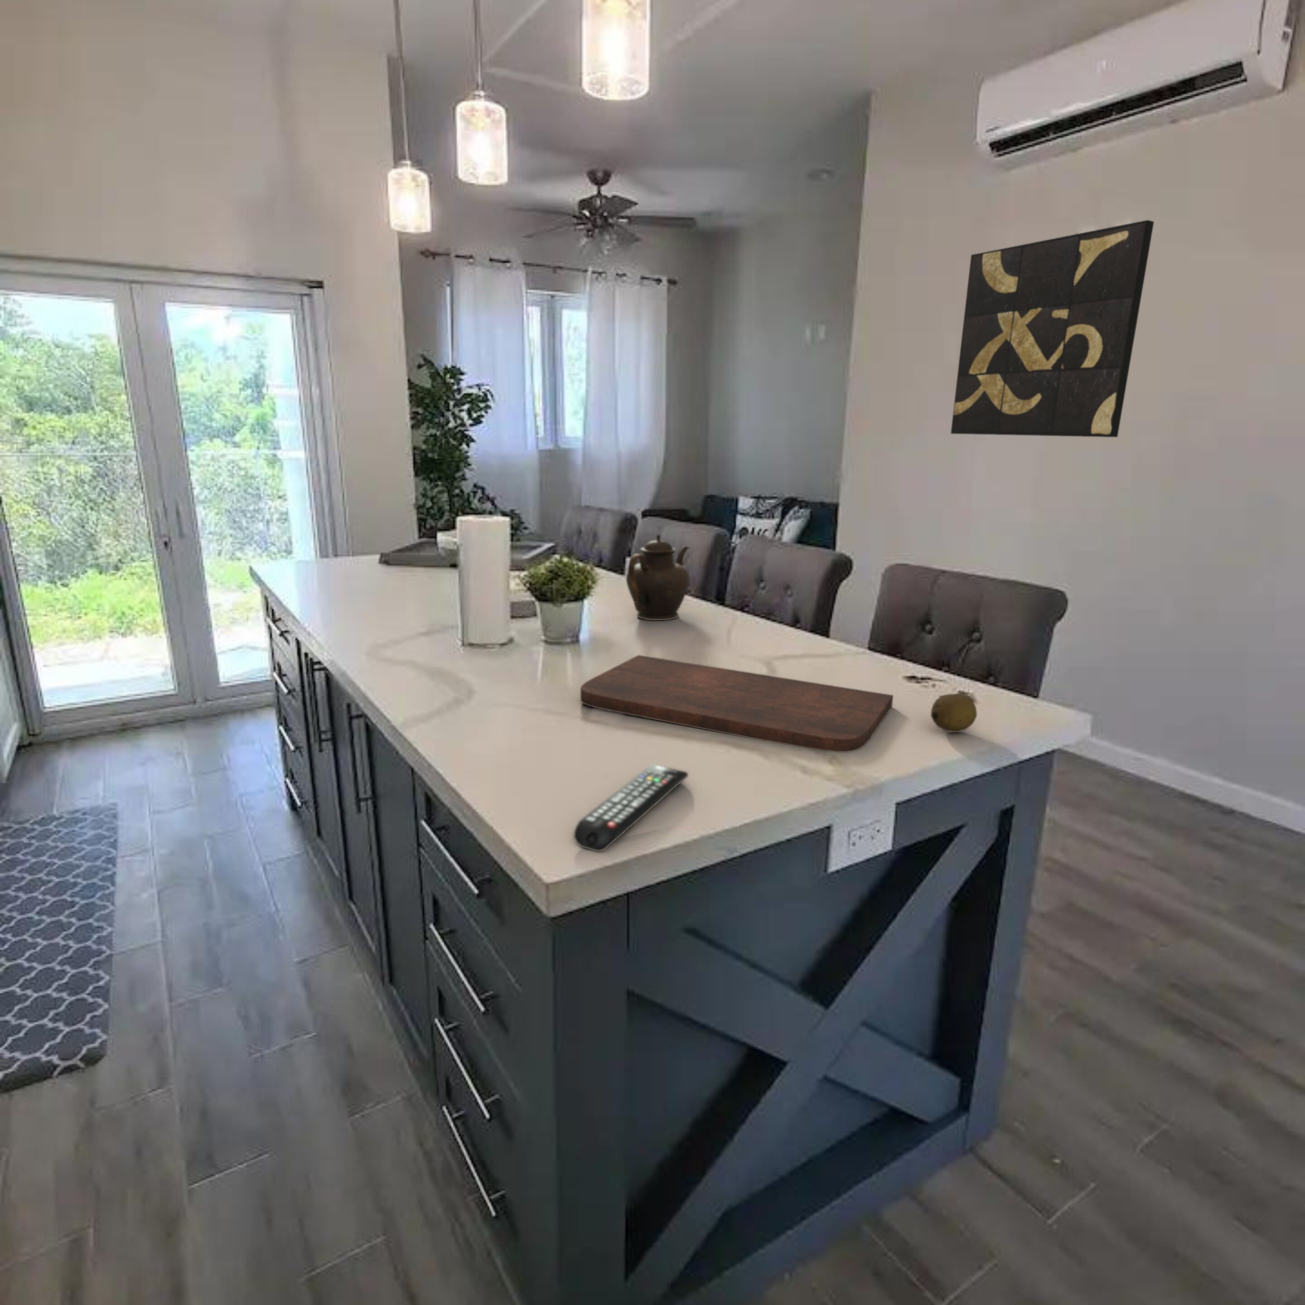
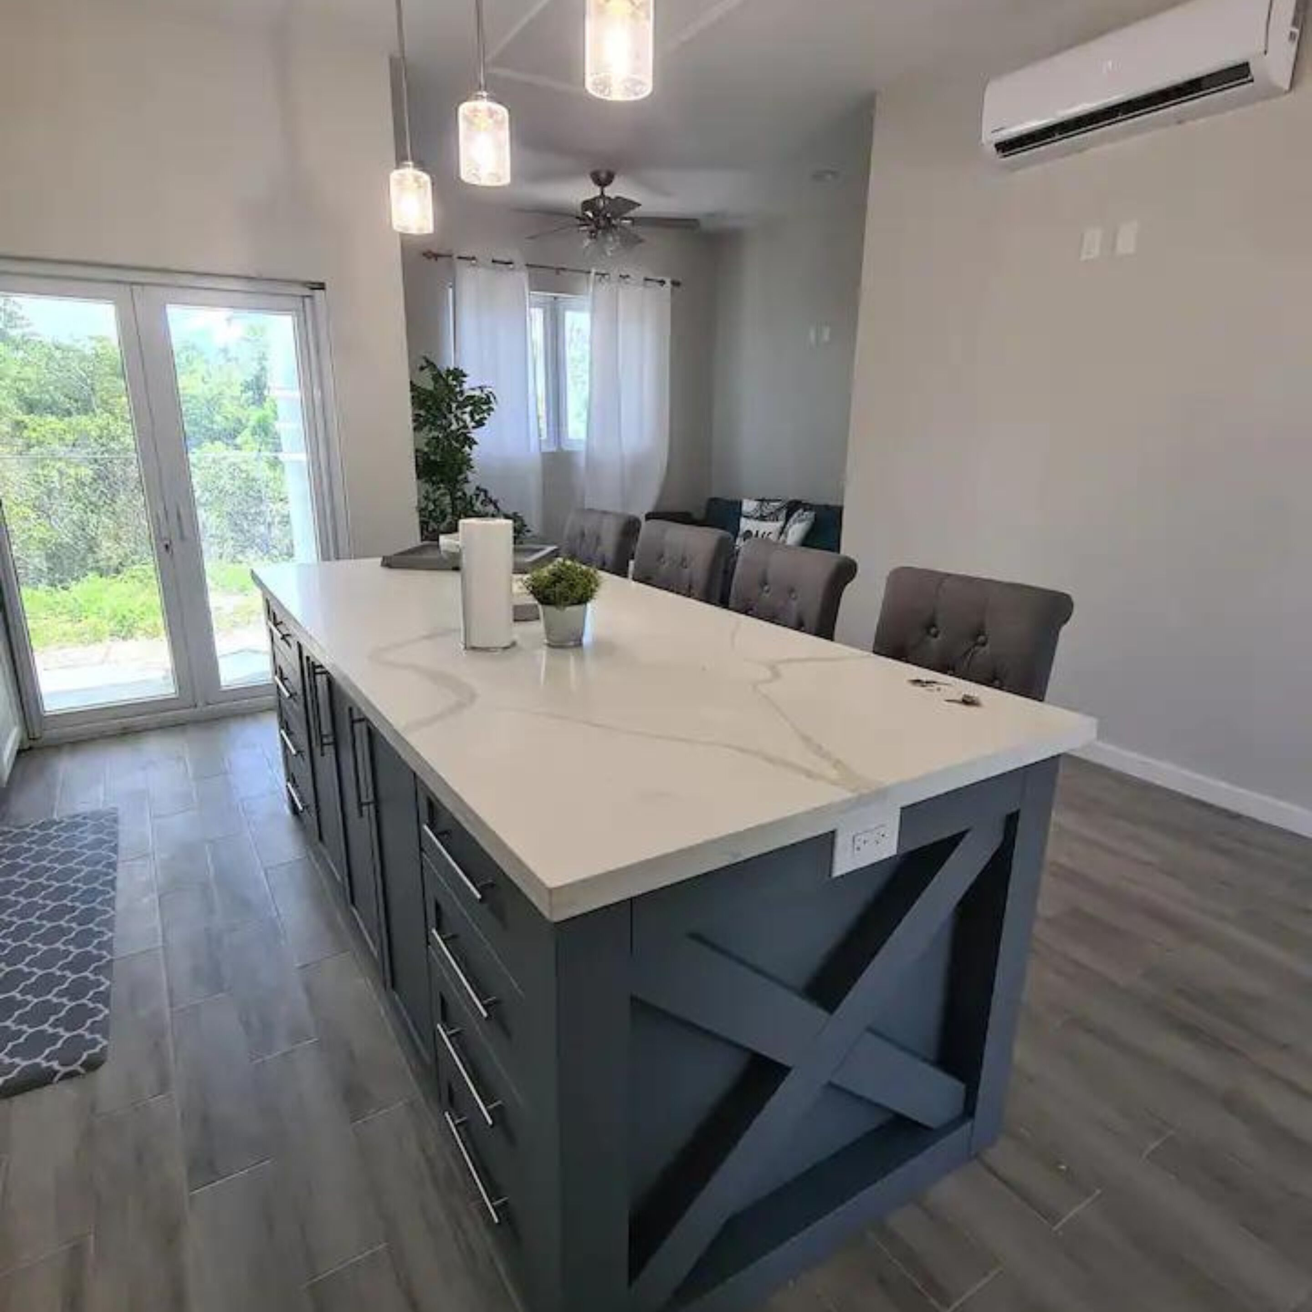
- remote control (636, 802)
- cutting board (731, 699)
- fruit (955, 712)
- wall art (1040, 341)
- teapot (662, 575)
